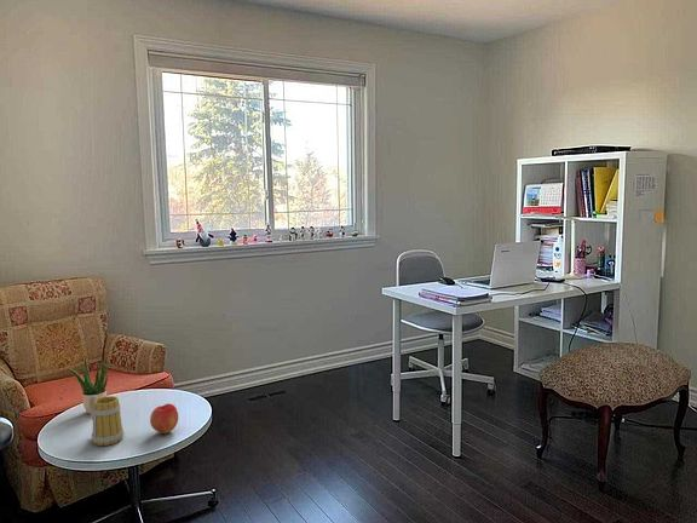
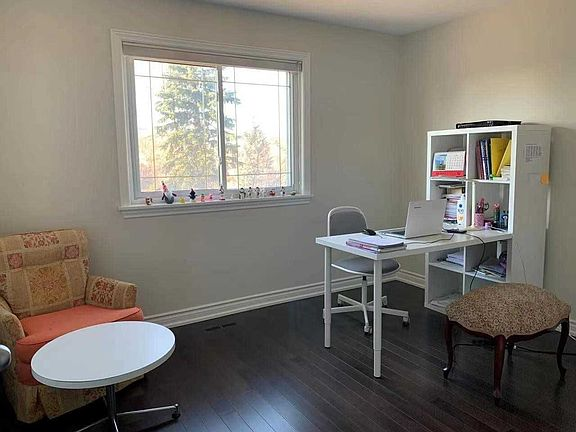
- potted plant (92, 383)
- apple (163, 419)
- mug (105, 418)
